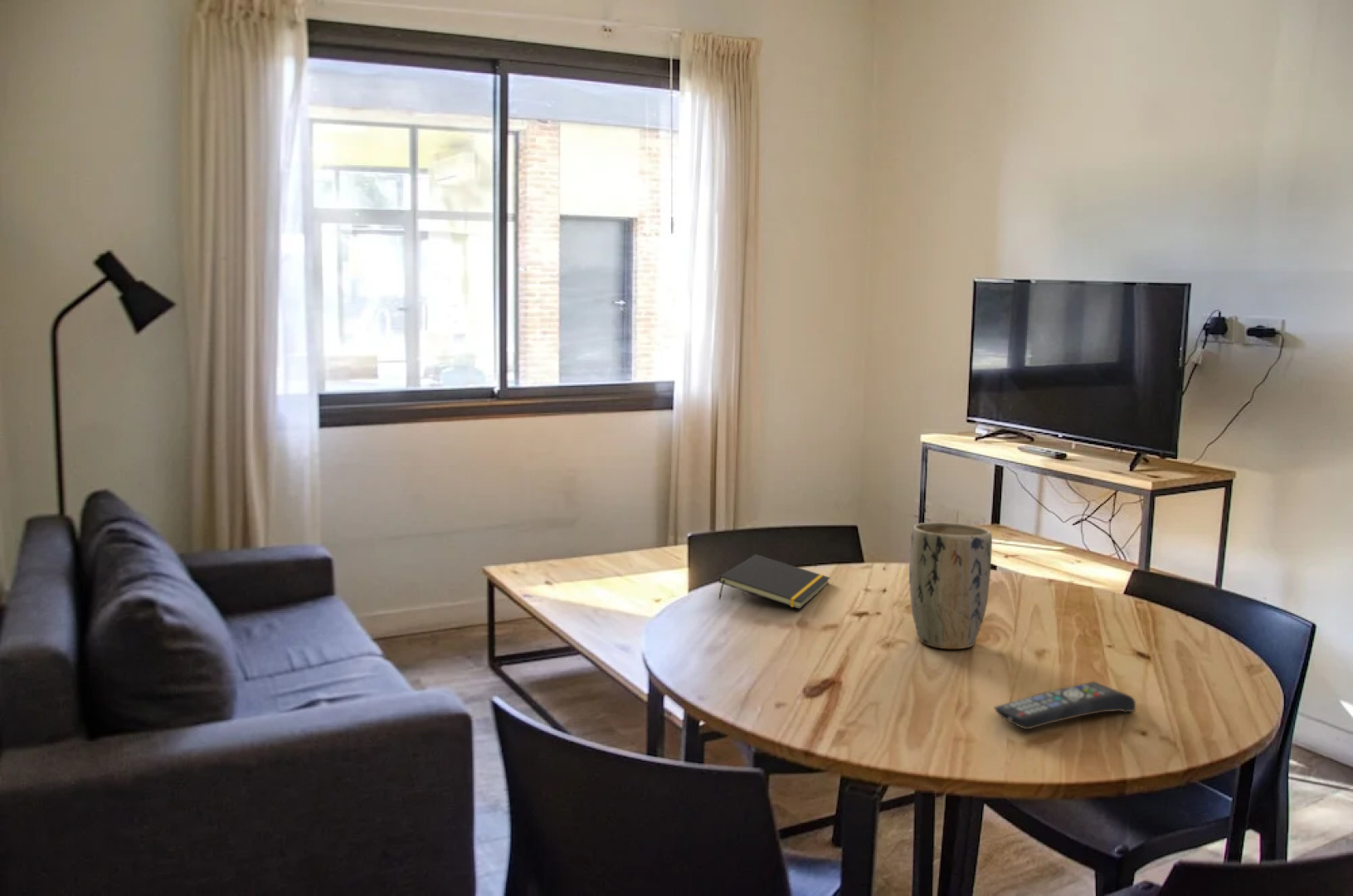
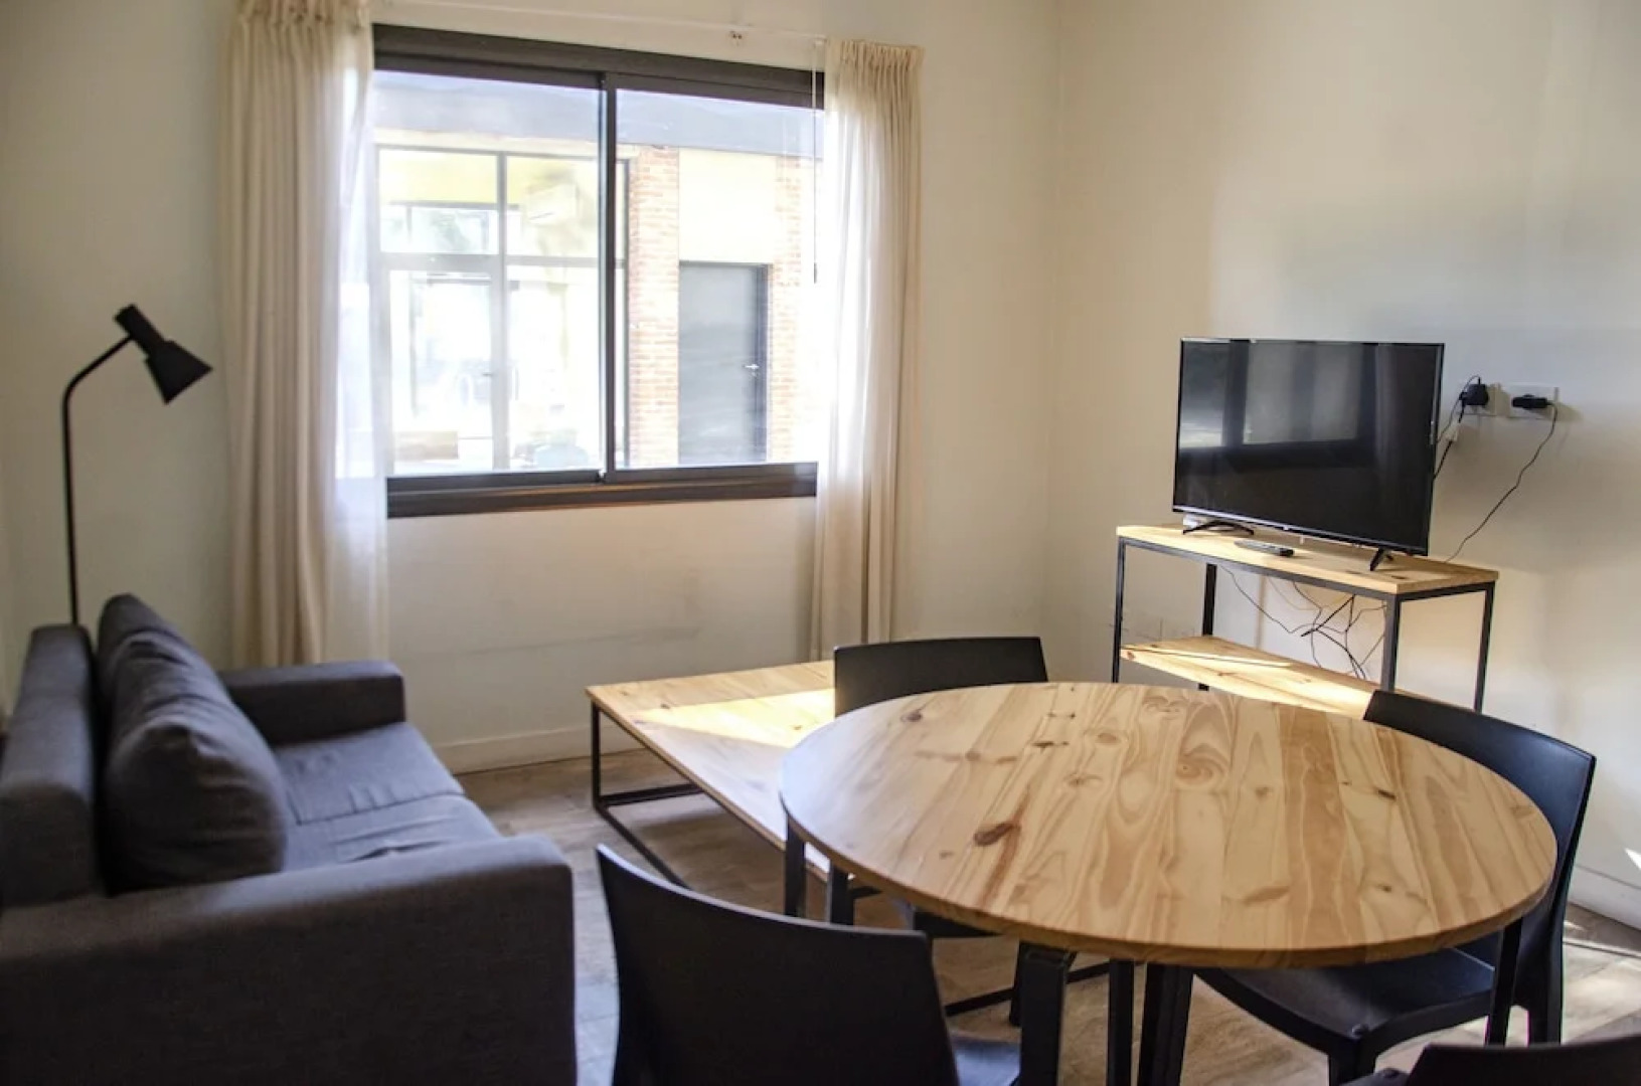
- plant pot (948, 585)
- remote control (1067, 704)
- notepad (776, 580)
